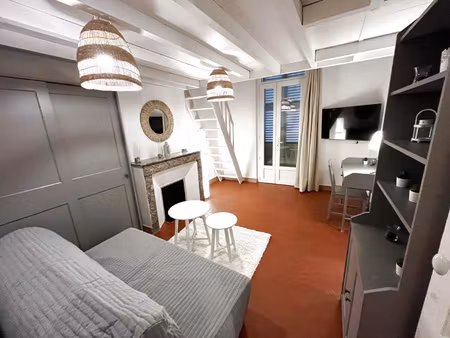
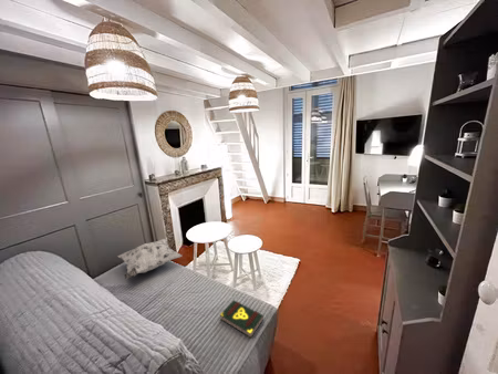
+ book (241, 316)
+ decorative pillow (149, 256)
